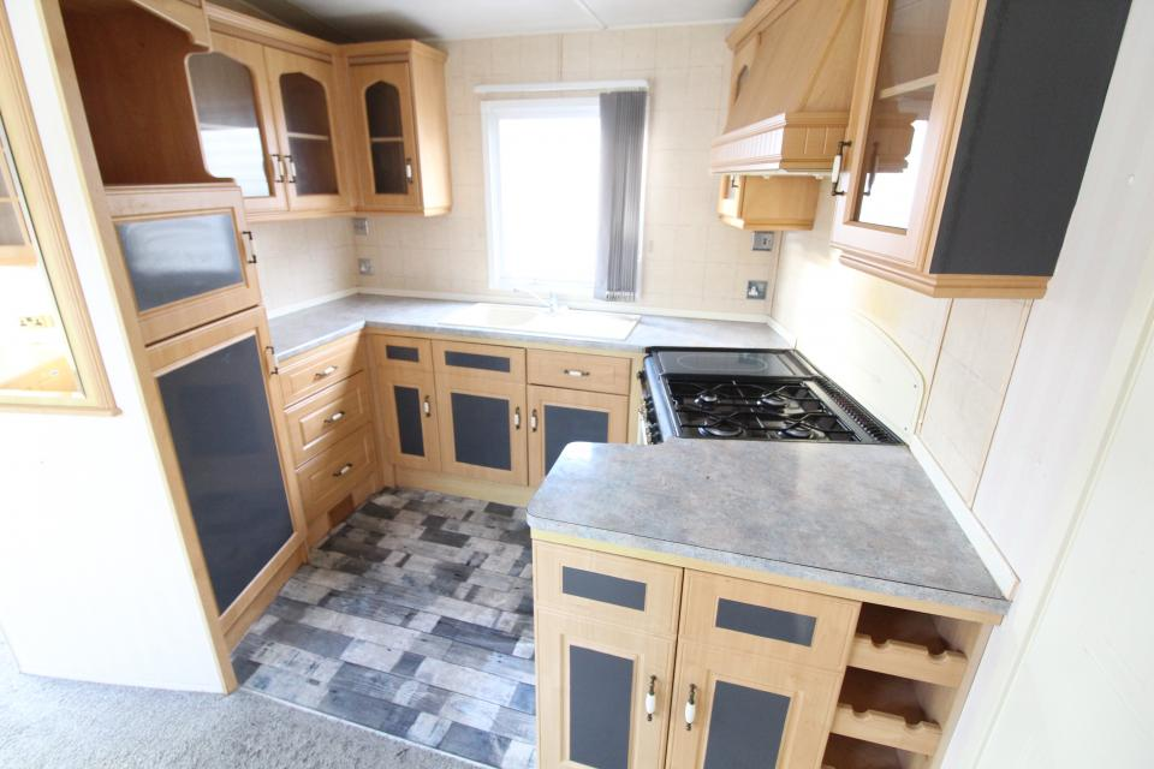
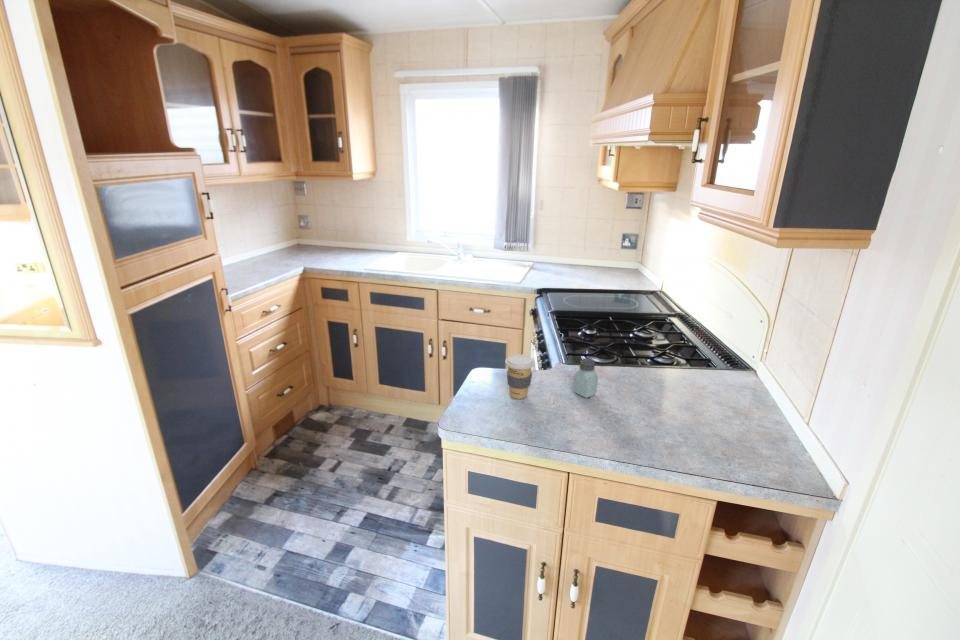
+ coffee cup (519, 377)
+ saltshaker (586, 377)
